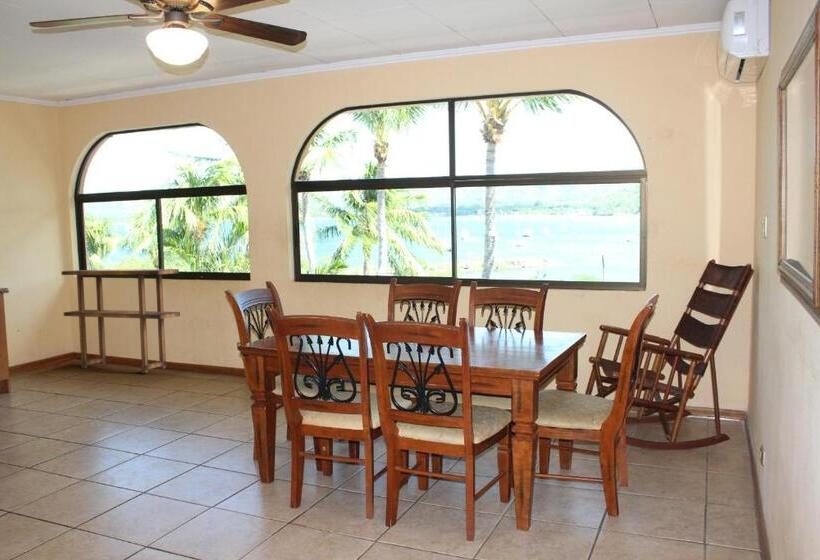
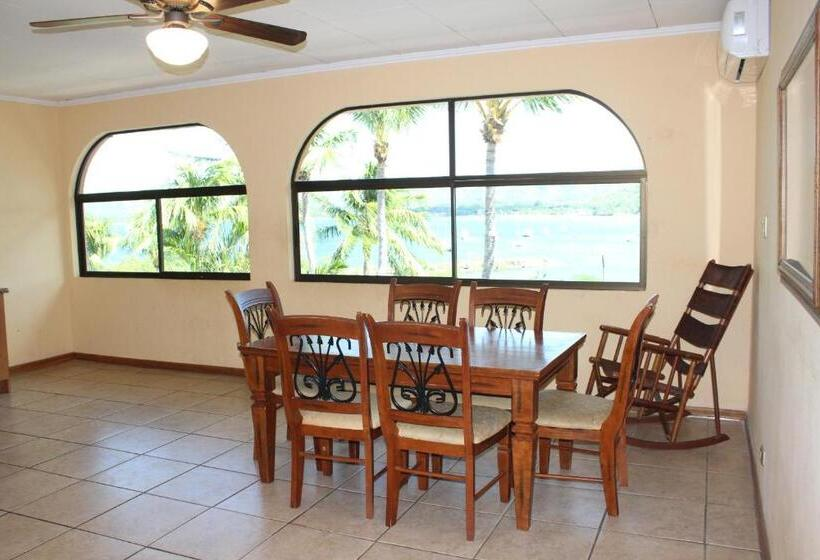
- console table (121, 317)
